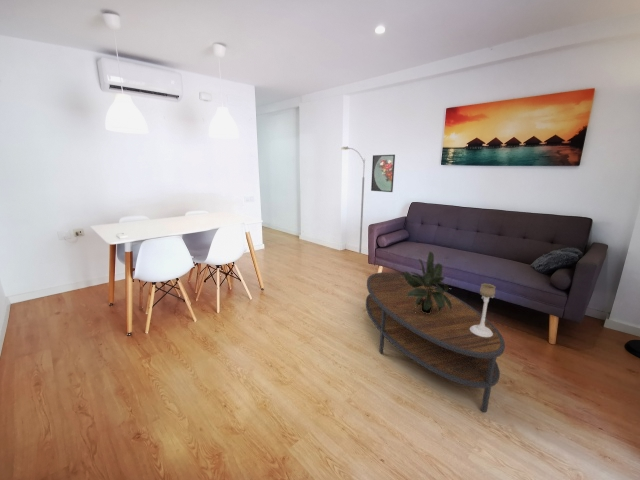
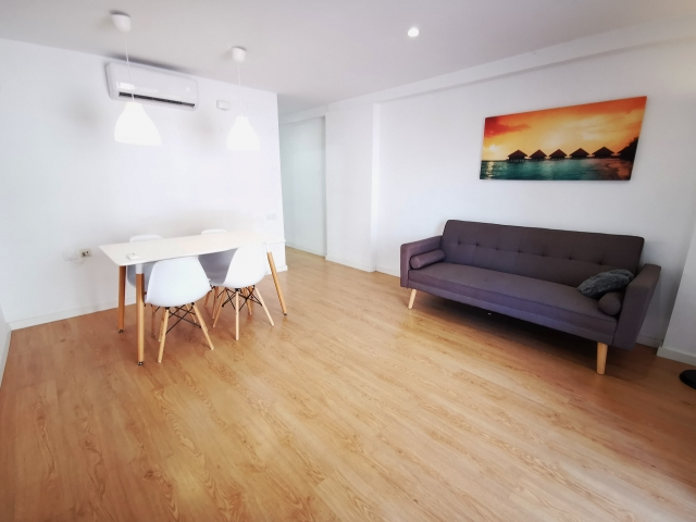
- potted plant (431, 283)
- coffee table (418, 324)
- candle holder (484, 308)
- street lamp (361, 204)
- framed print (382, 173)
